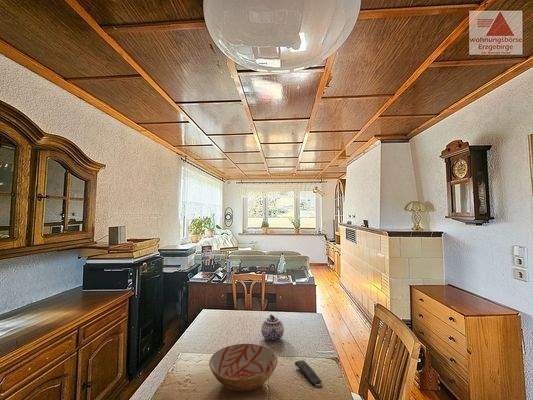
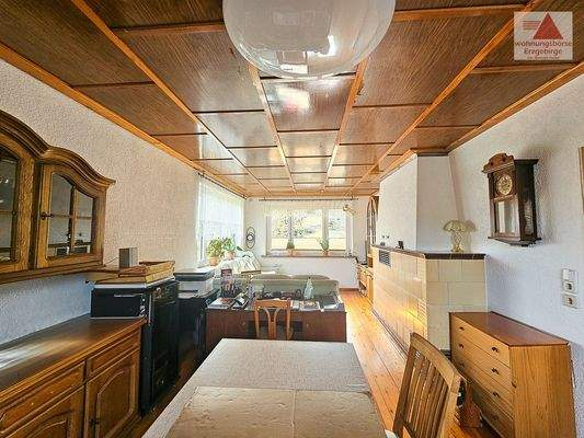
- bowl (243, 370)
- remote control (308, 372)
- teapot (272, 326)
